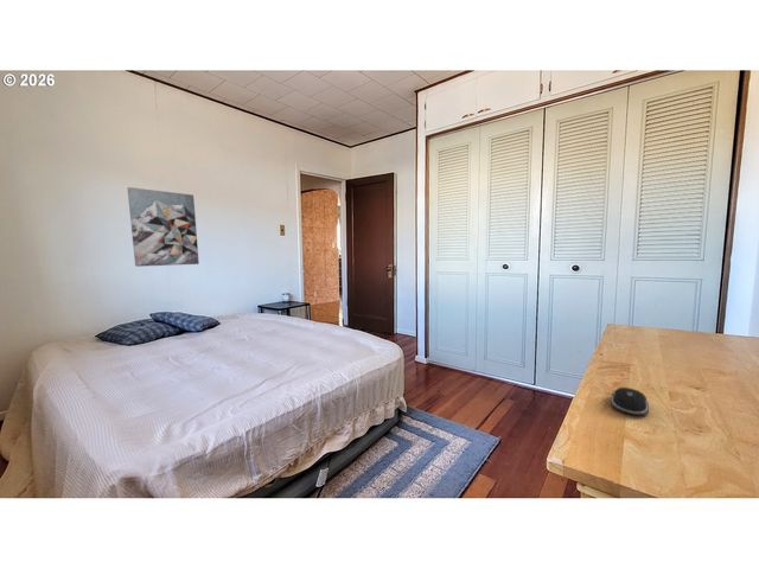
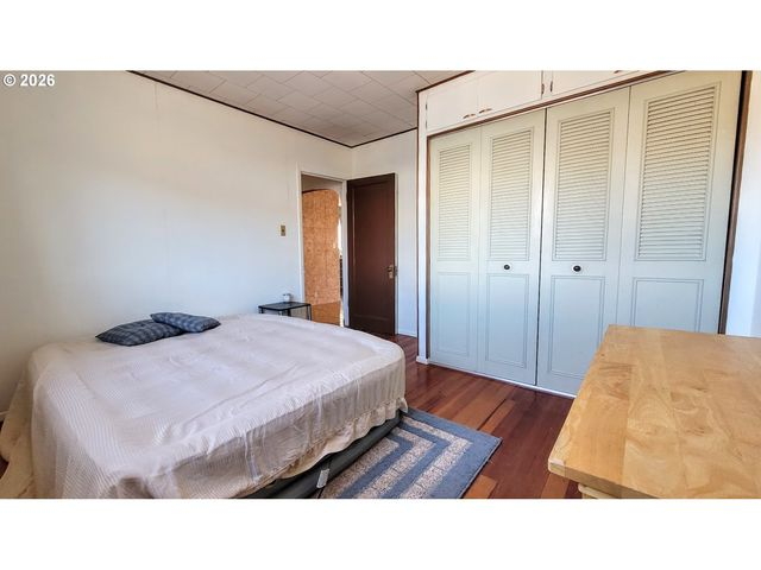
- computer mouse (630, 397)
- wall art (165, 229)
